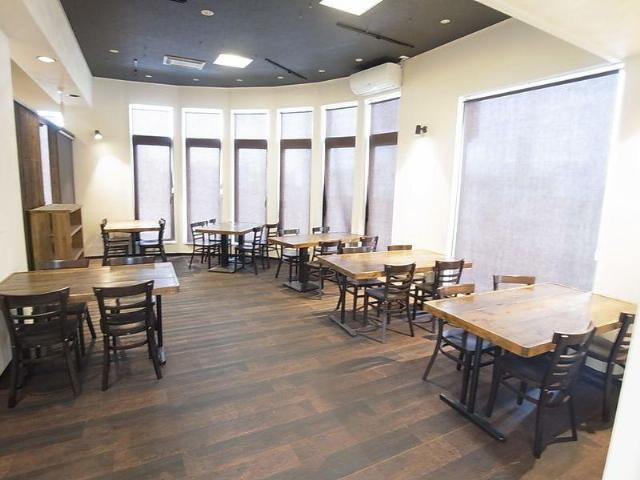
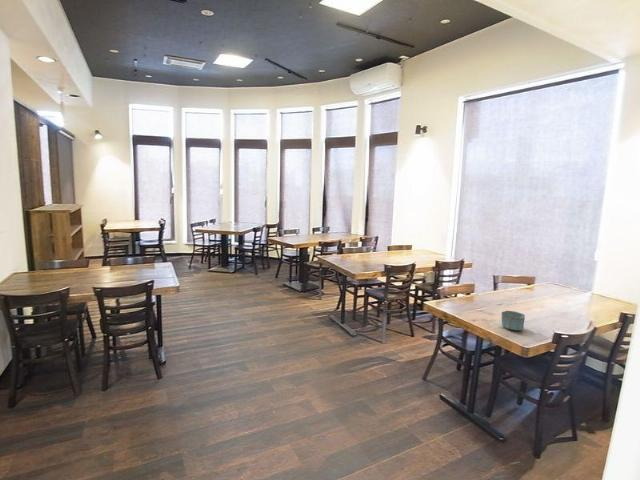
+ bowl (513, 321)
